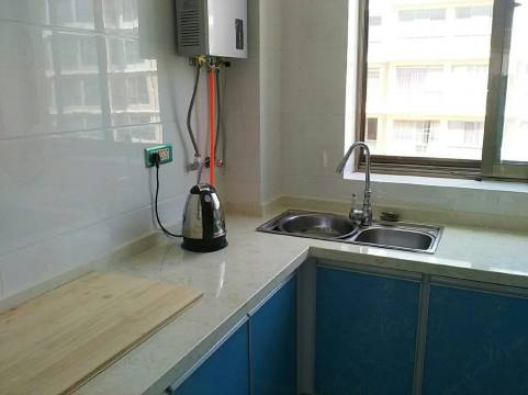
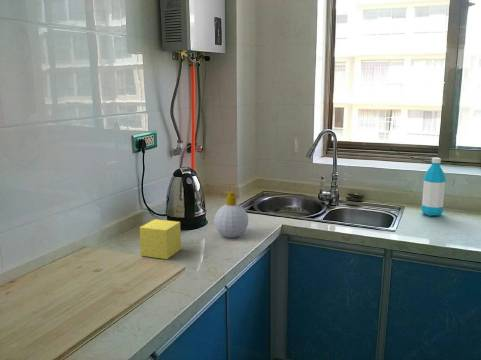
+ soap bottle (231, 213)
+ sponge (160, 238)
+ water bottle (433, 186)
